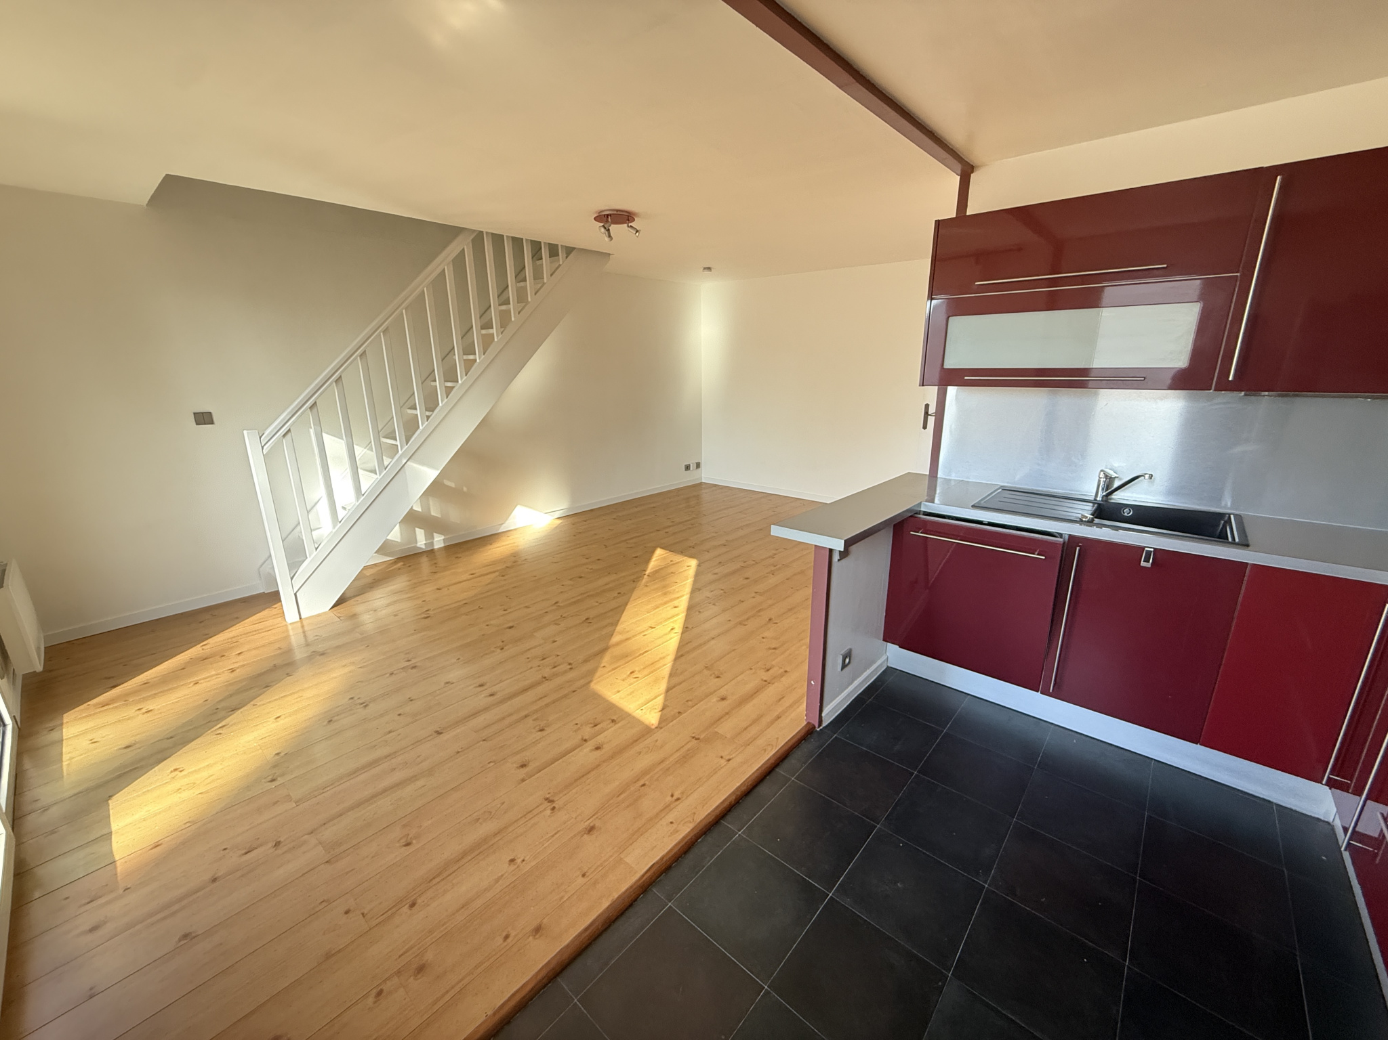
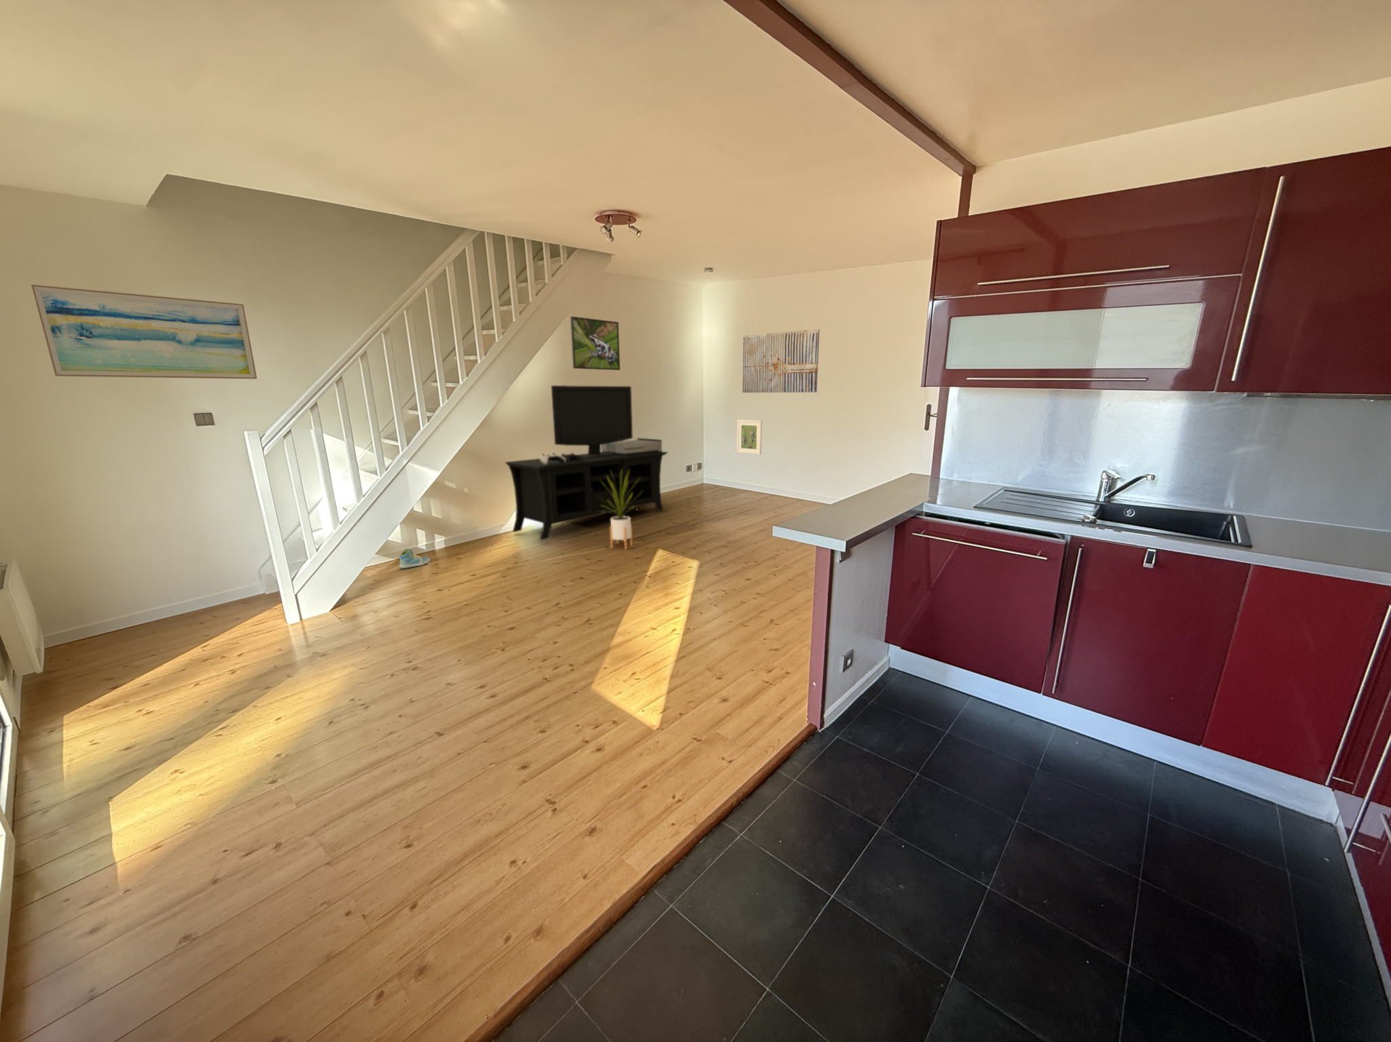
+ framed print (596, 345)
+ house plant (619, 509)
+ media console (593, 455)
+ wall art (779, 363)
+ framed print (748, 437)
+ wall art (157, 337)
+ sneaker (414, 556)
